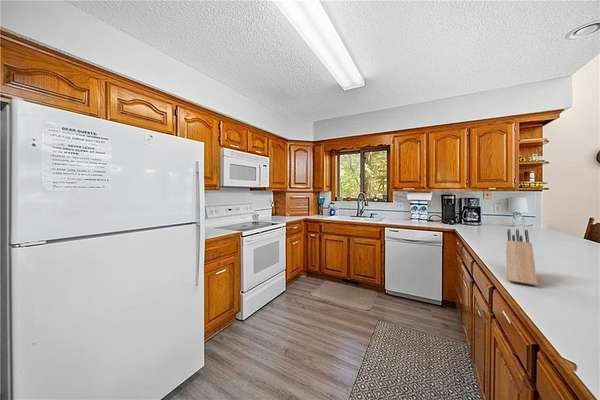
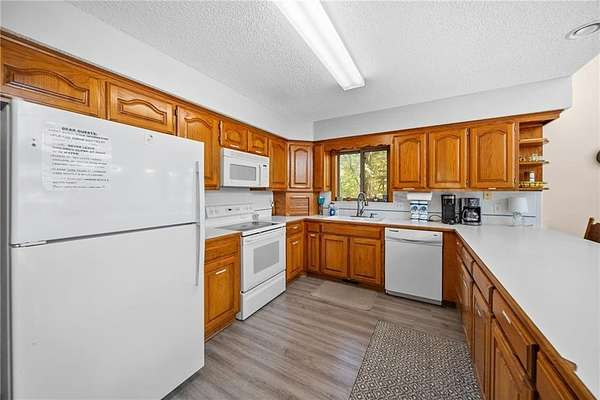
- knife block (519, 253)
